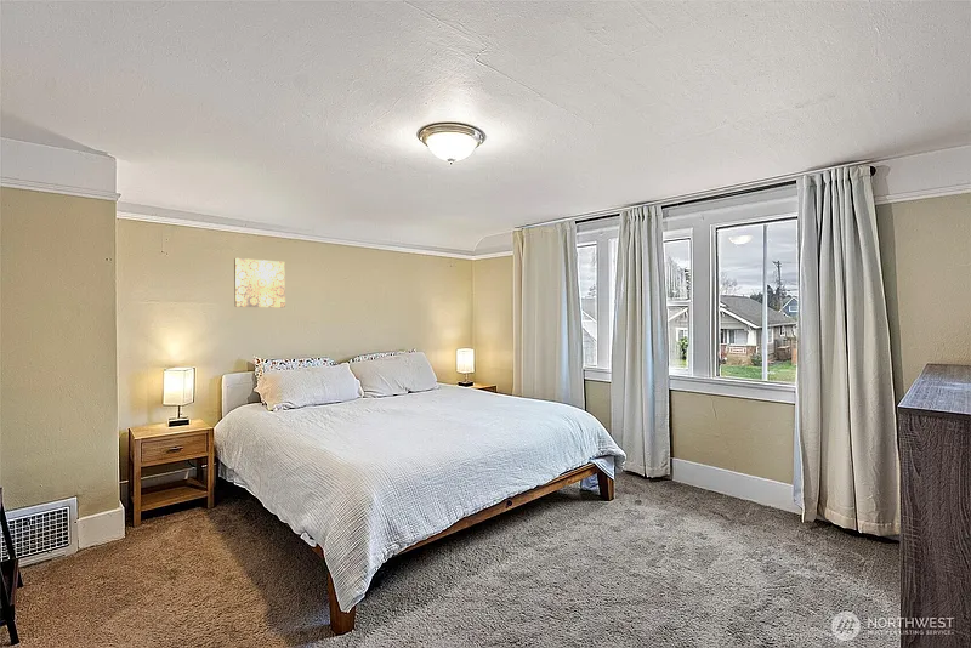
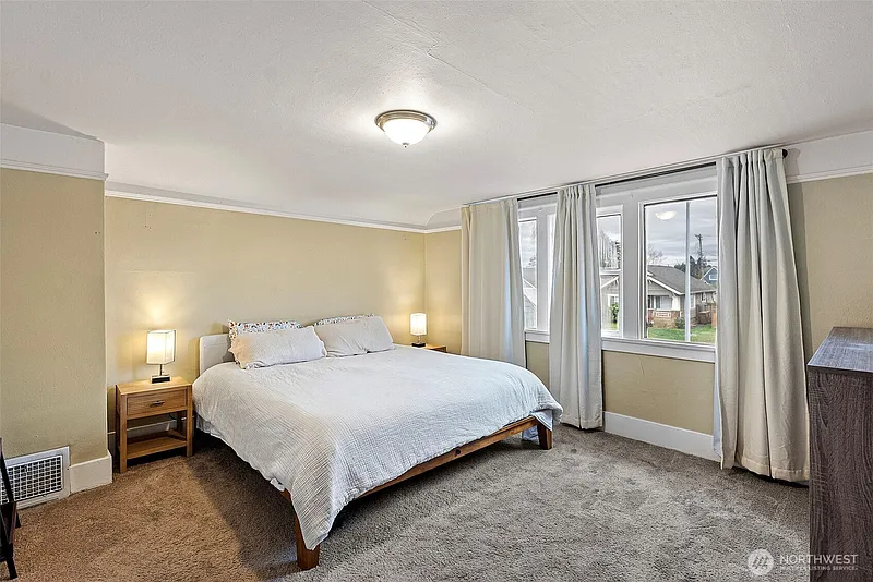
- wall art (260, 283)
